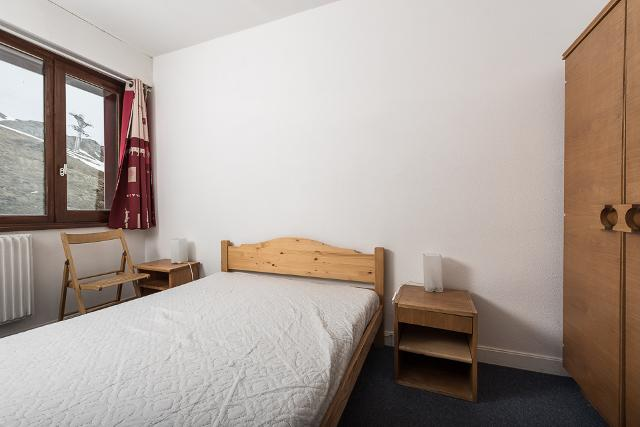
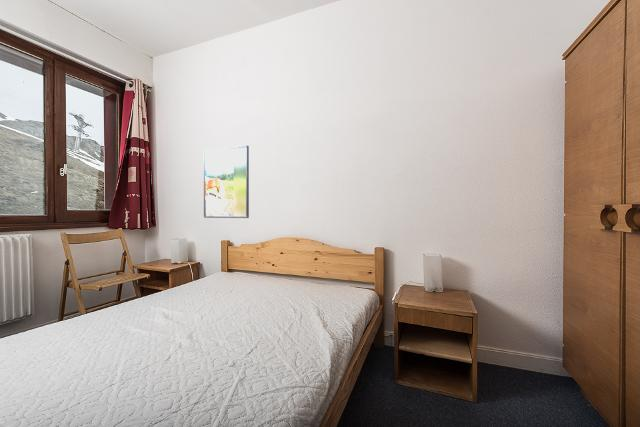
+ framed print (225, 182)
